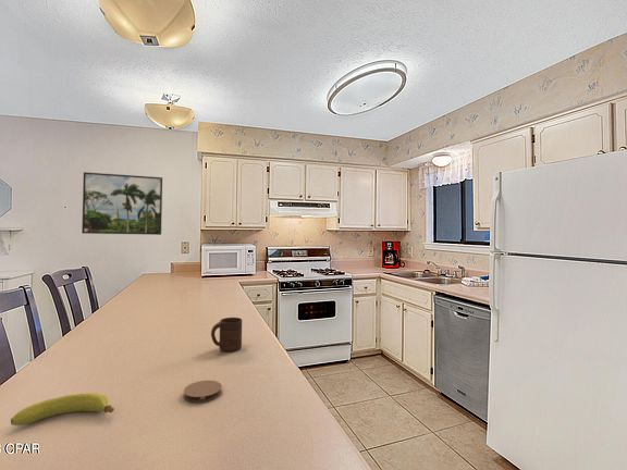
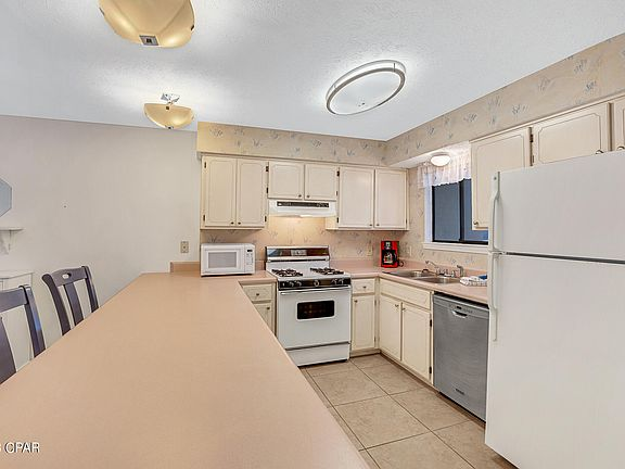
- cup (228, 334)
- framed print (123, 205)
- coaster (202, 391)
- fruit (64, 410)
